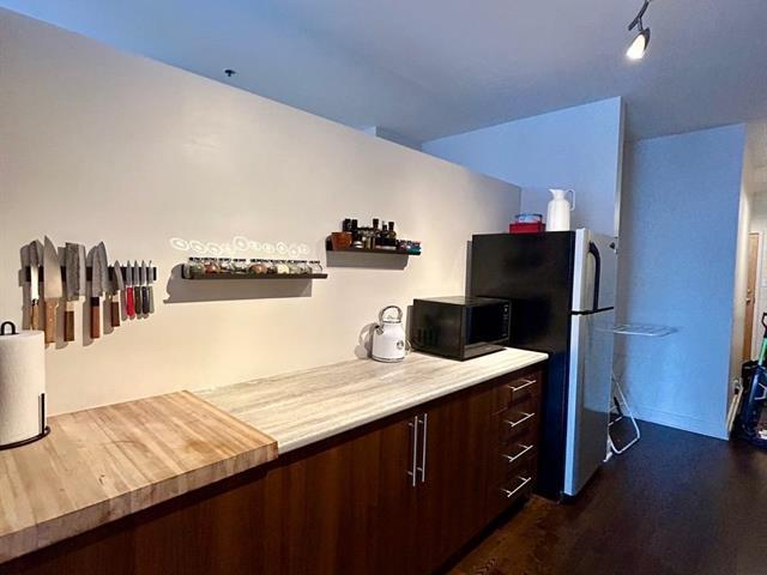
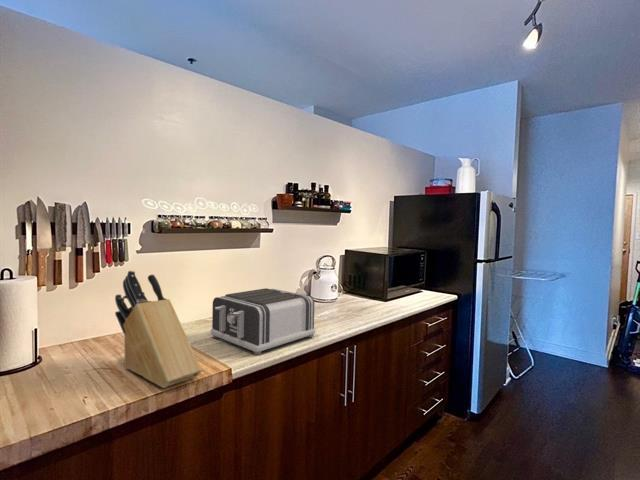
+ toaster (260, 316)
+ knife block (154, 321)
